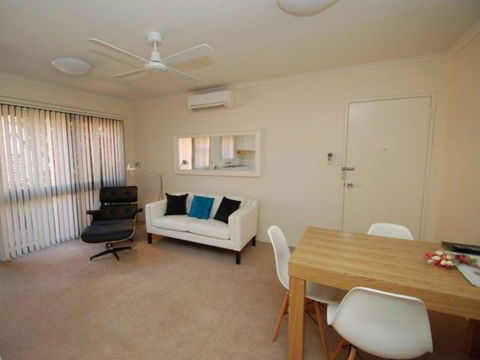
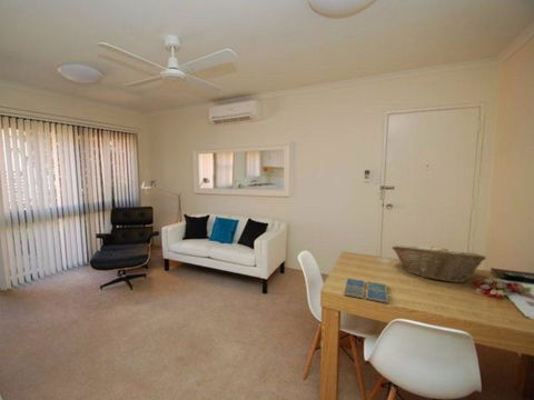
+ drink coaster (367, 289)
+ fruit basket (434, 258)
